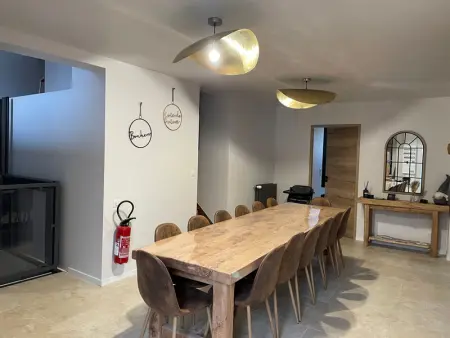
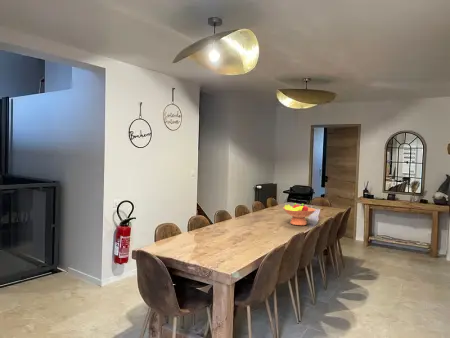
+ fruit bowl (298, 213)
